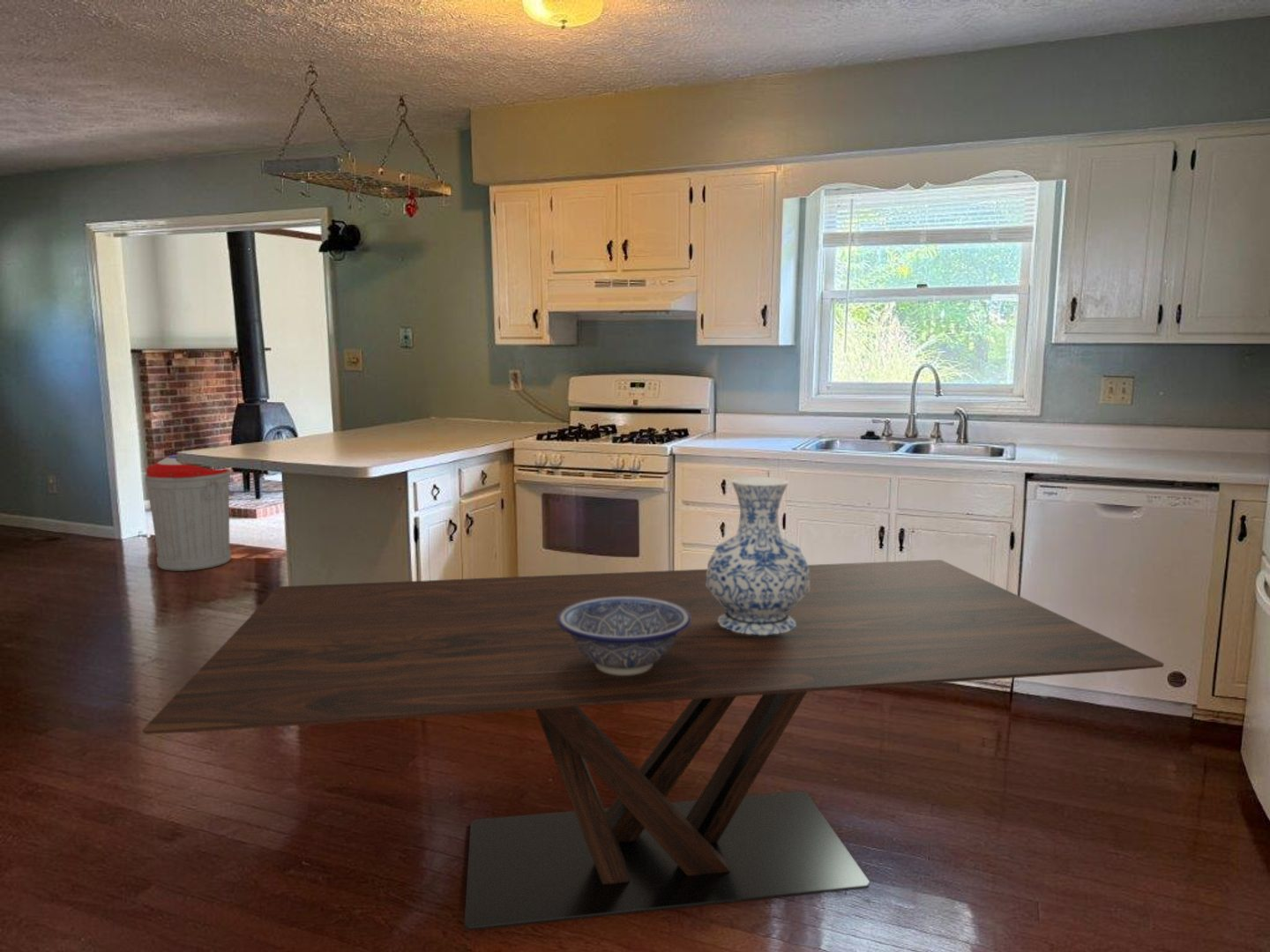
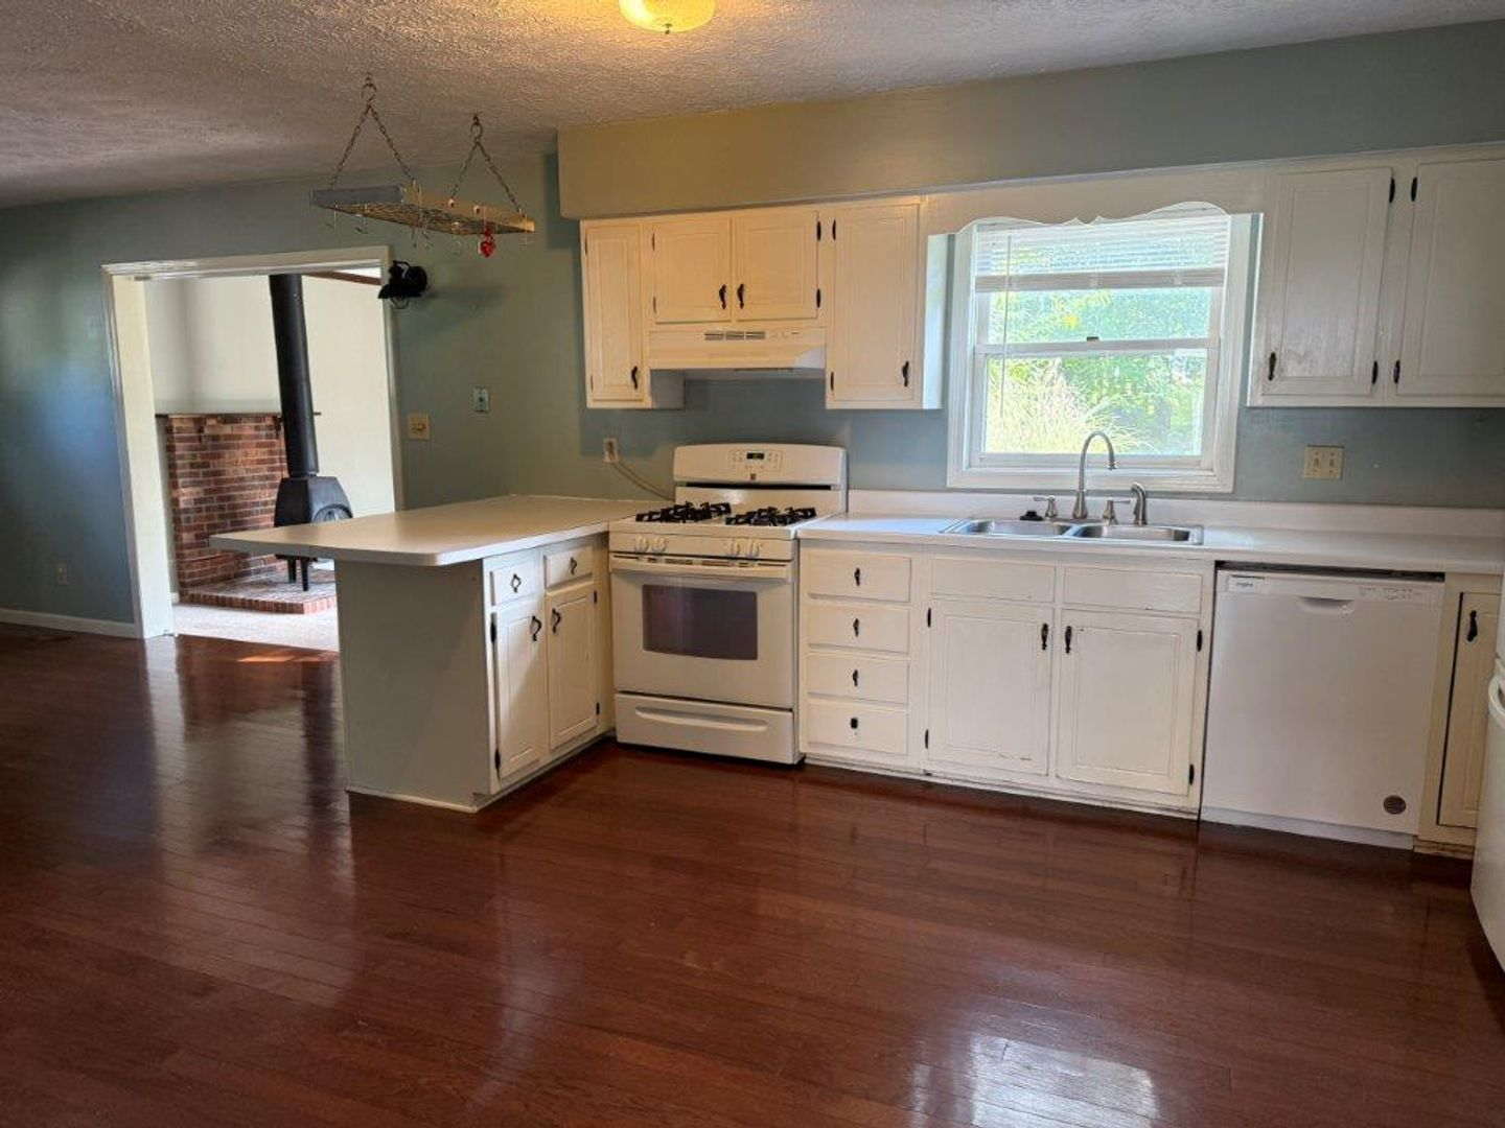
- trash can (190, 509)
- vase (758, 551)
- dining table (661, 740)
- decorative bowl (624, 639)
